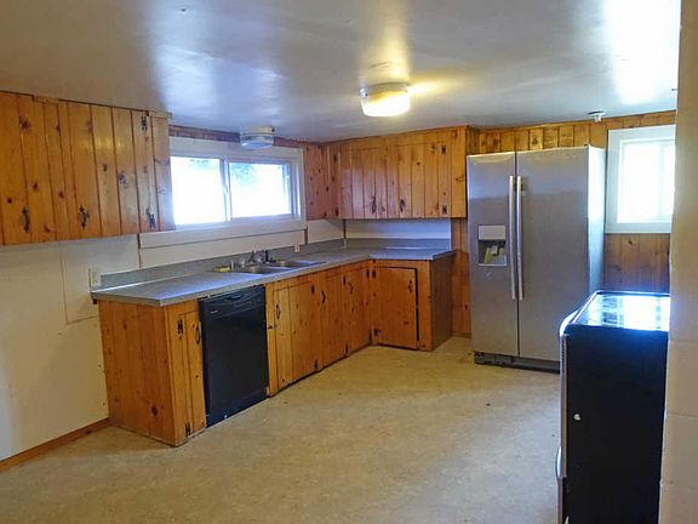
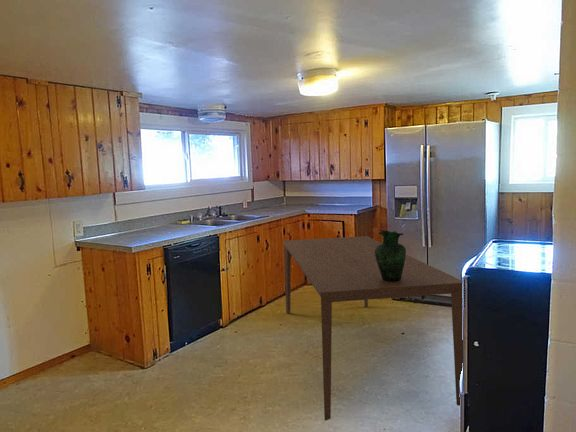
+ pitcher (390, 253)
+ dining table (351, 300)
